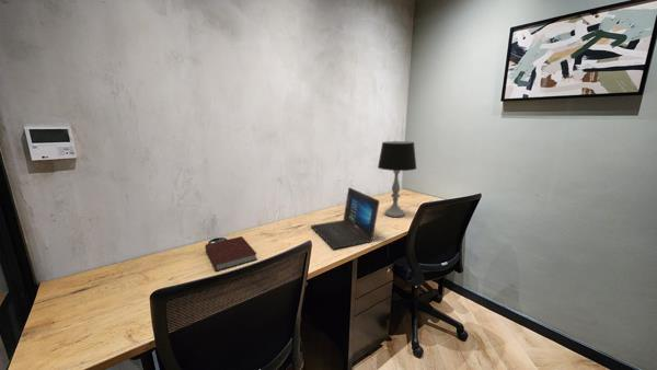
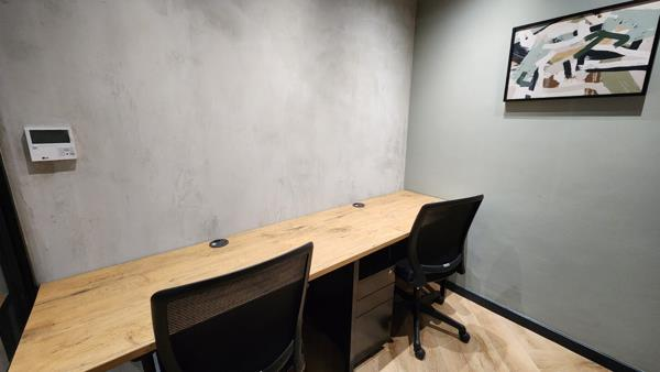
- notebook (230, 252)
- laptop (344, 215)
- table lamp (395, 178)
